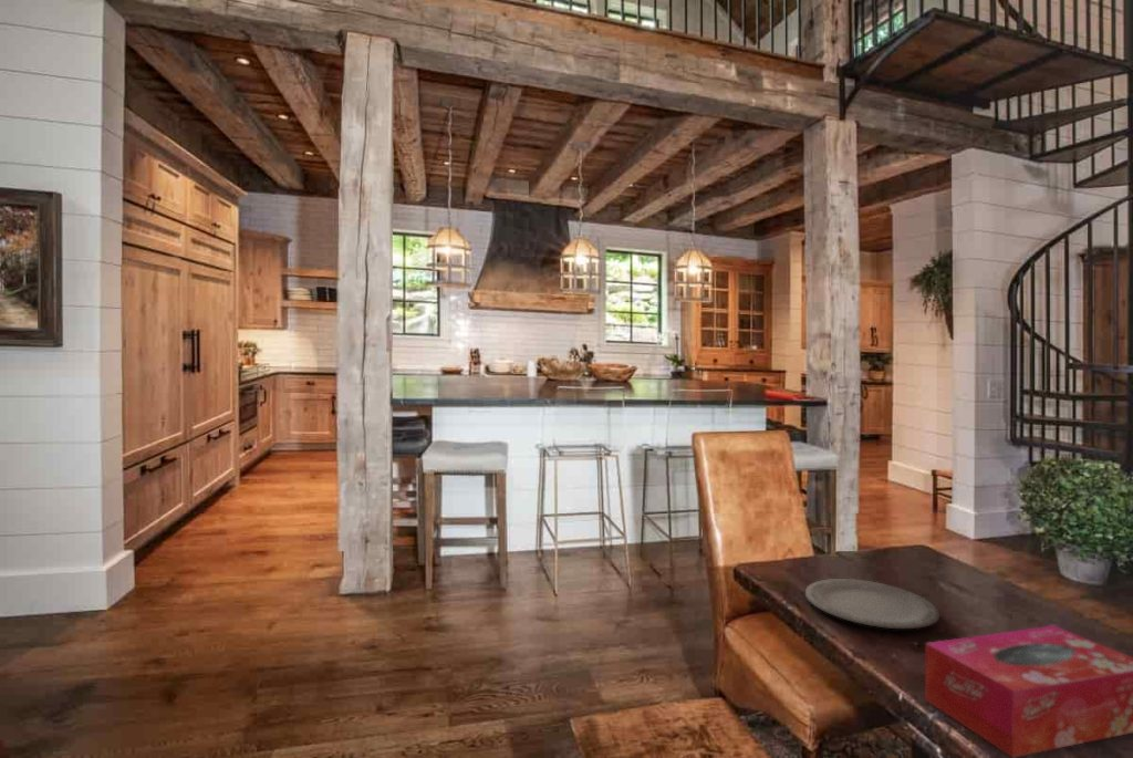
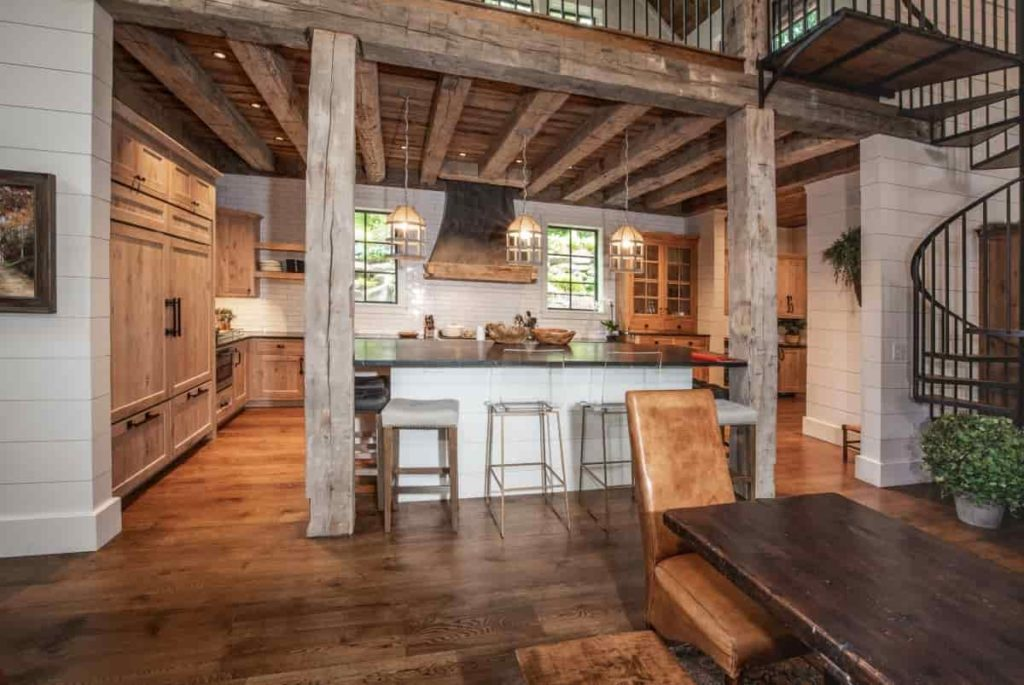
- tissue box (1035, 684)
- plate (869, 603)
